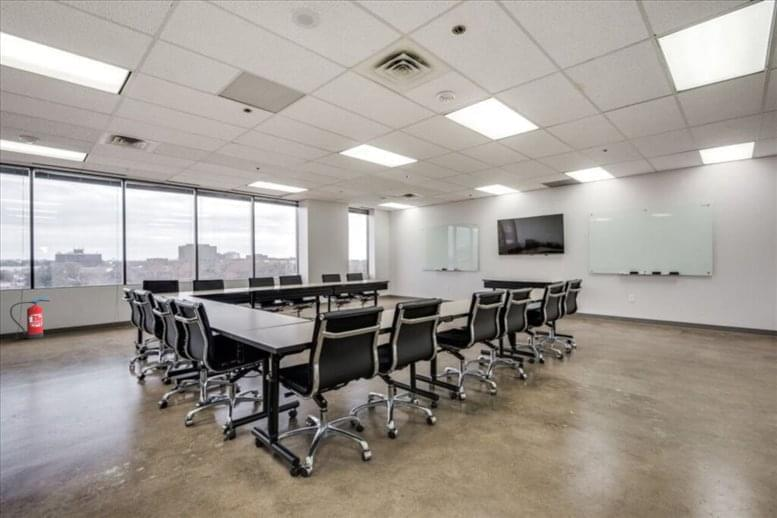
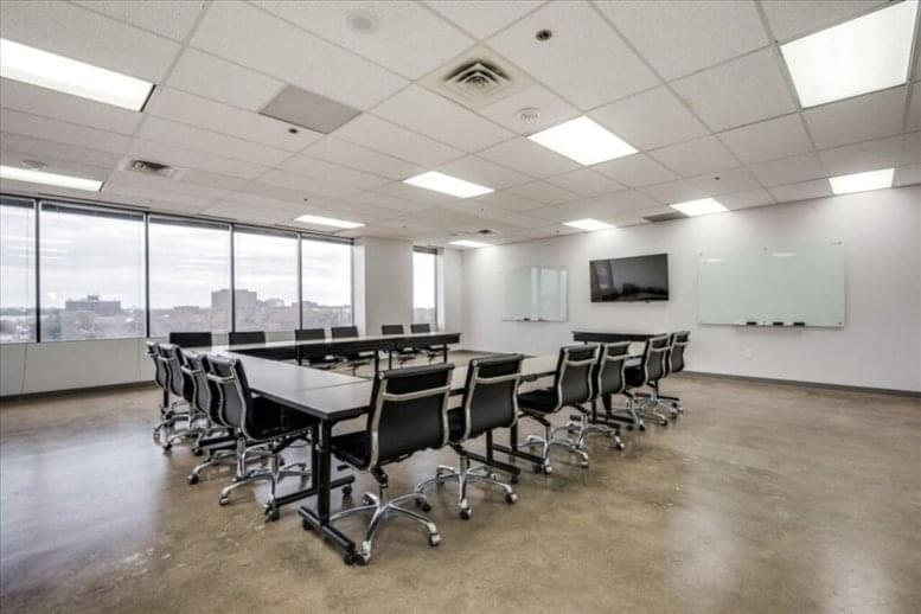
- fire extinguisher (30, 317)
